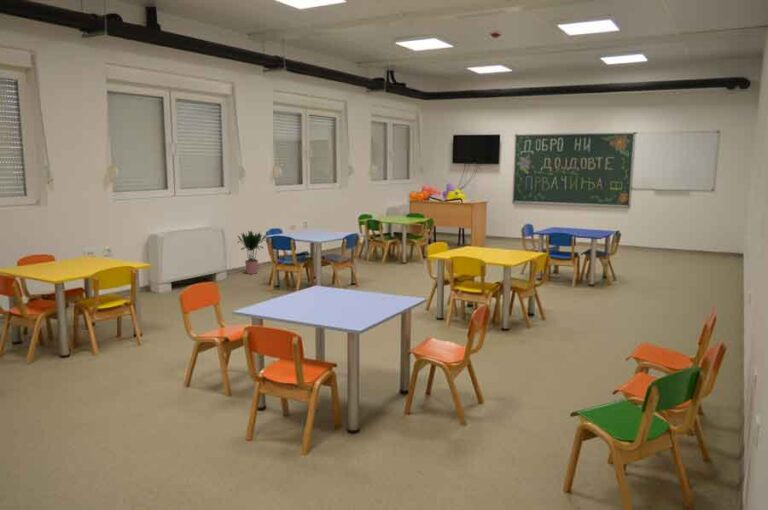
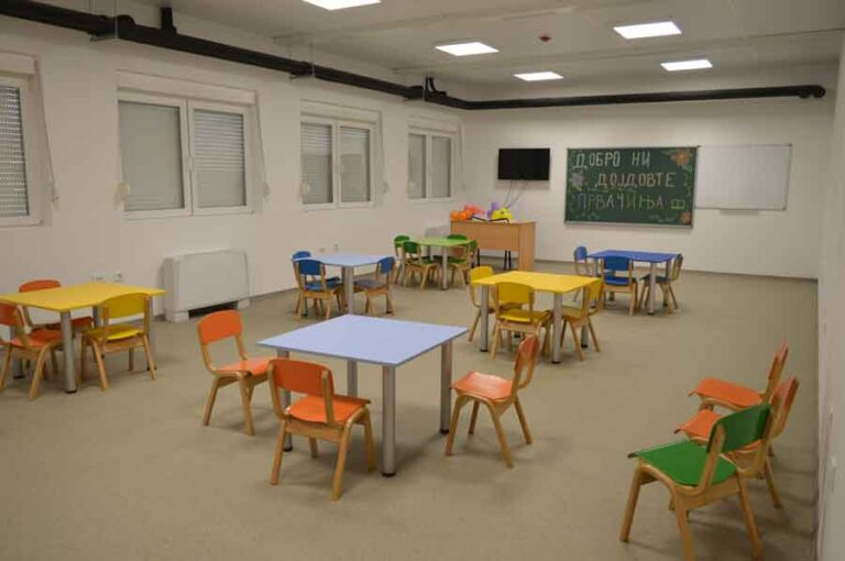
- potted plant (250, 250)
